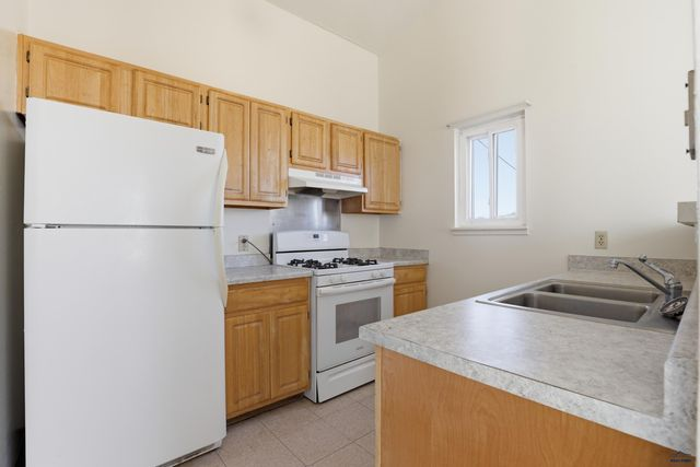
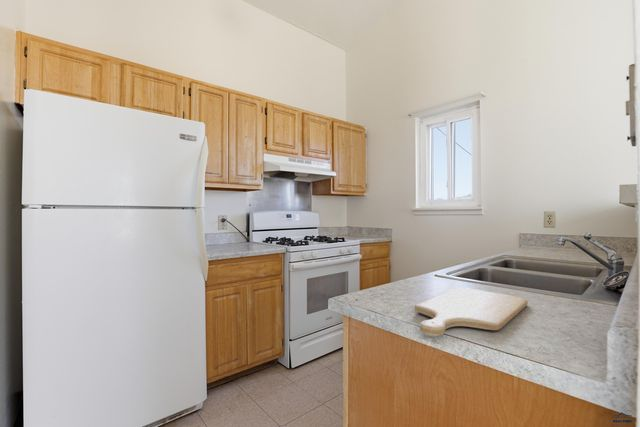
+ chopping board (464, 309)
